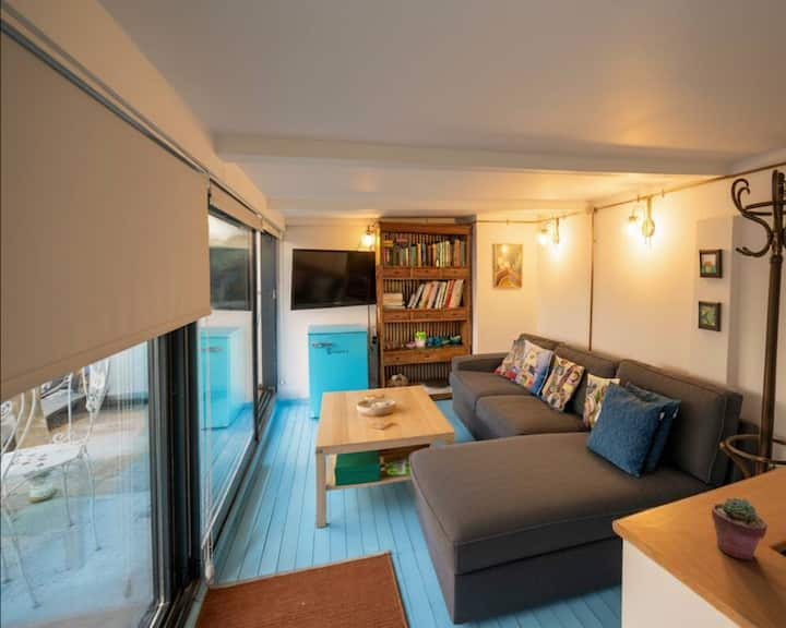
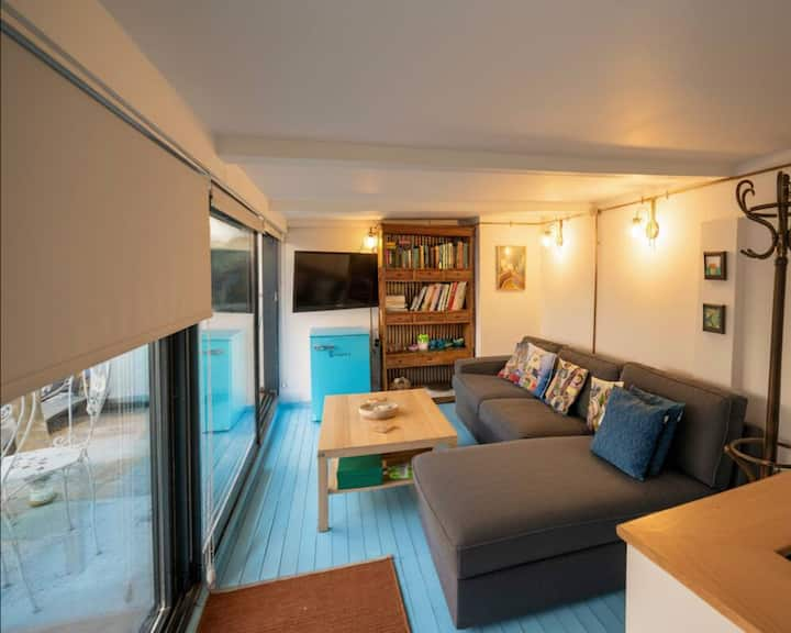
- potted succulent (737, 524)
